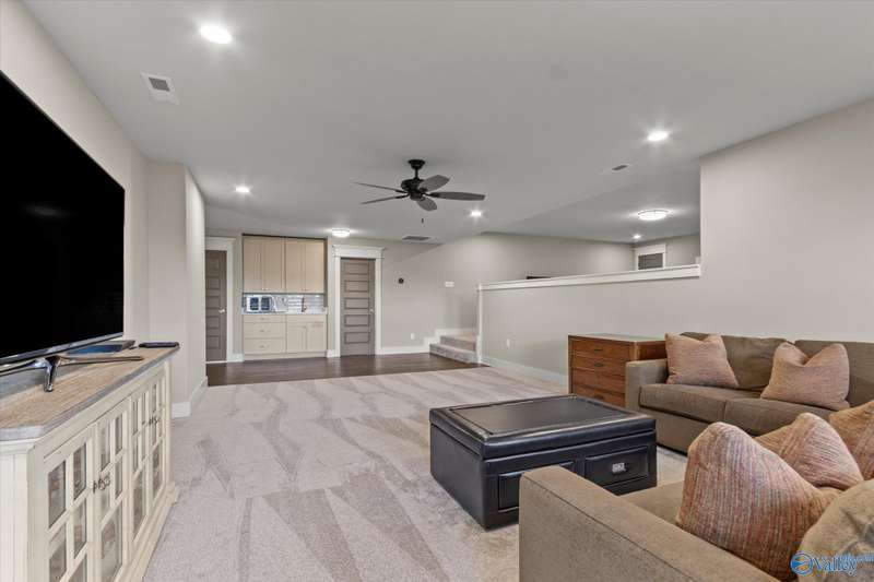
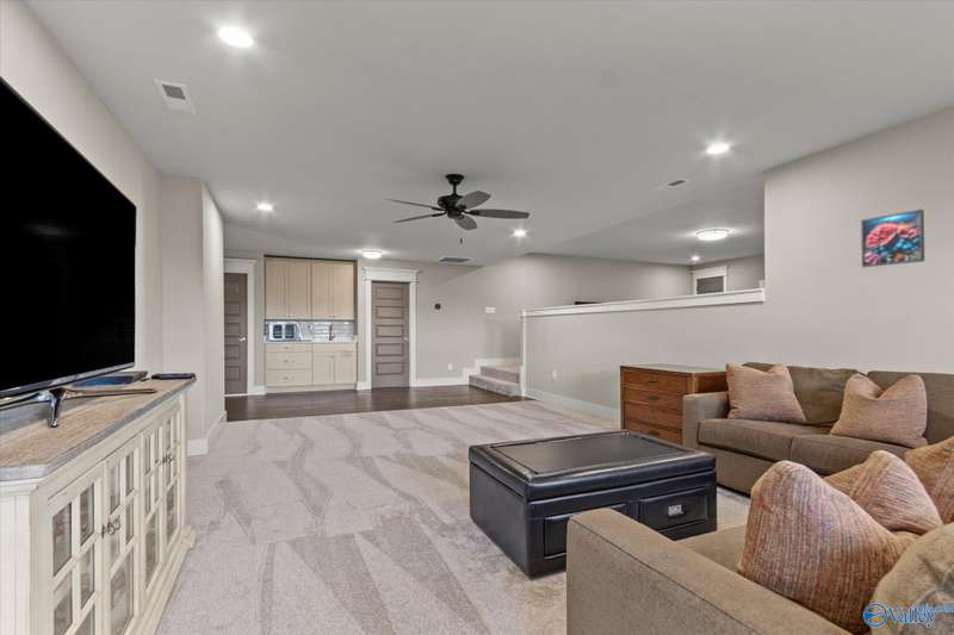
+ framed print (891, 239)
